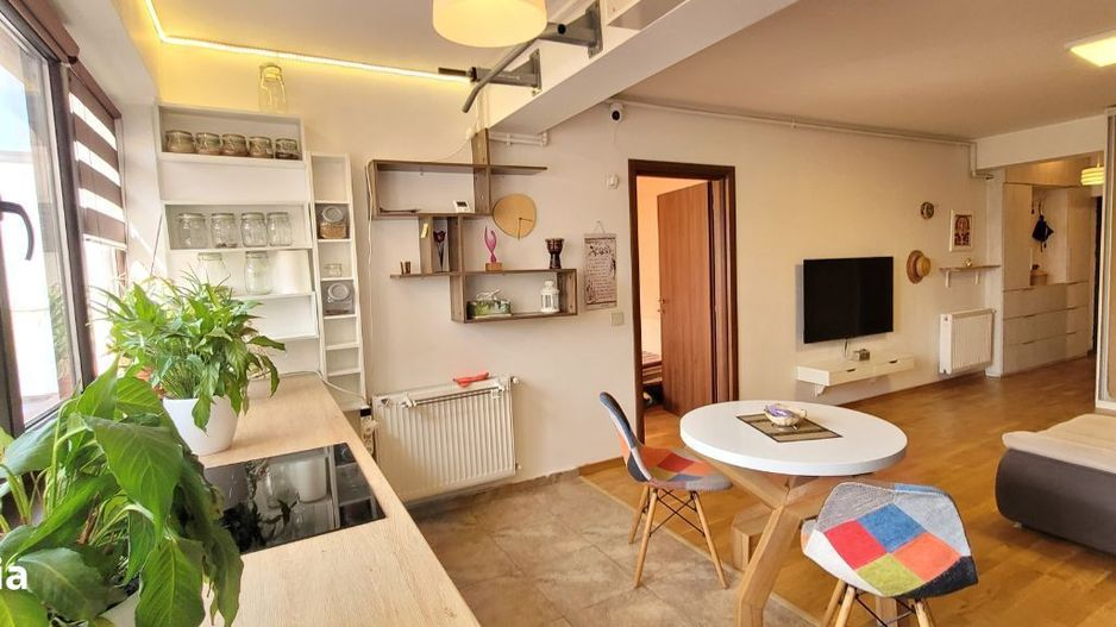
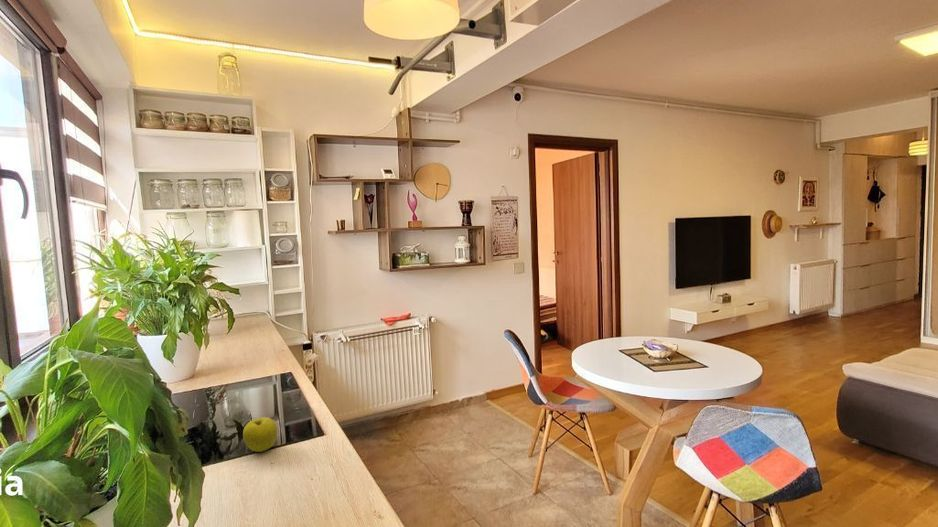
+ fruit (260, 434)
